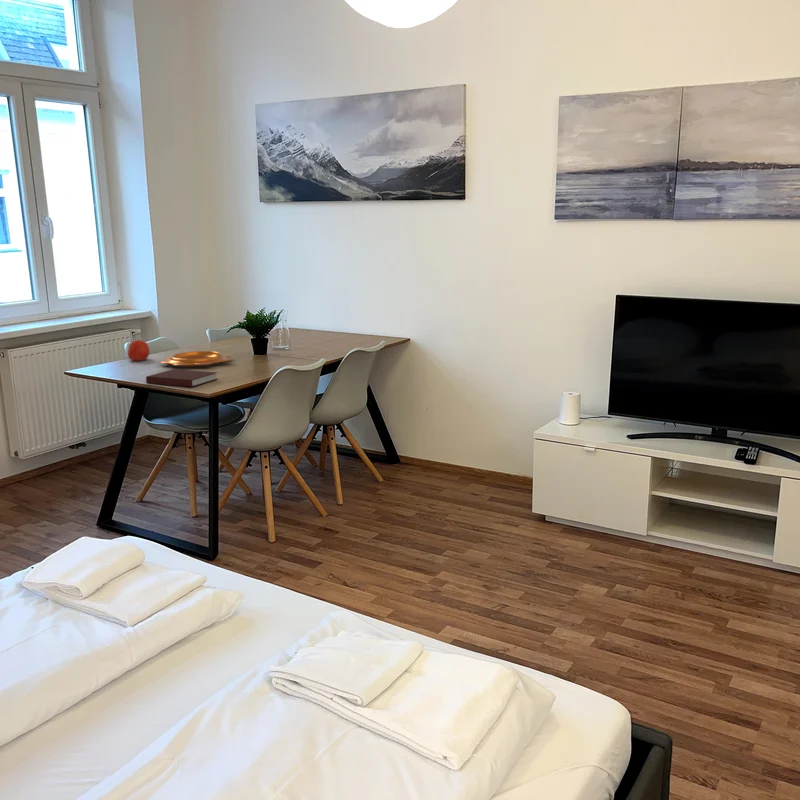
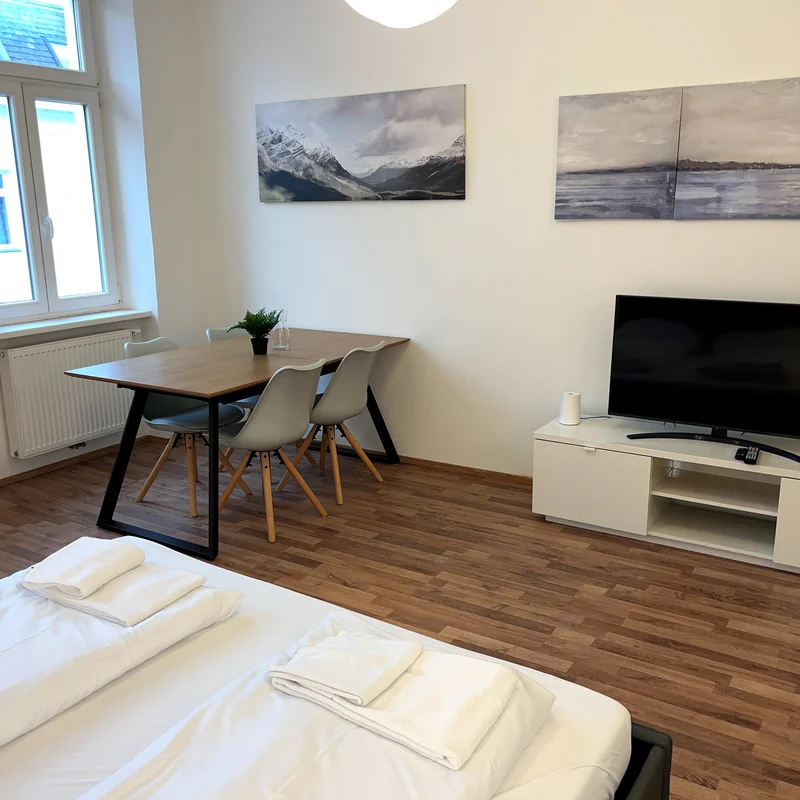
- apple (138, 349)
- notebook (182, 377)
- decorative bowl (197, 358)
